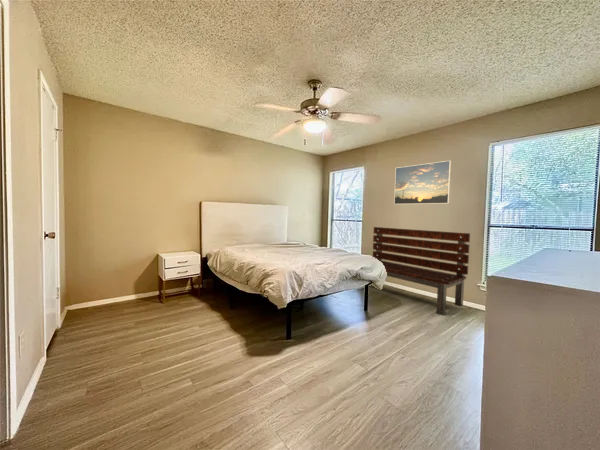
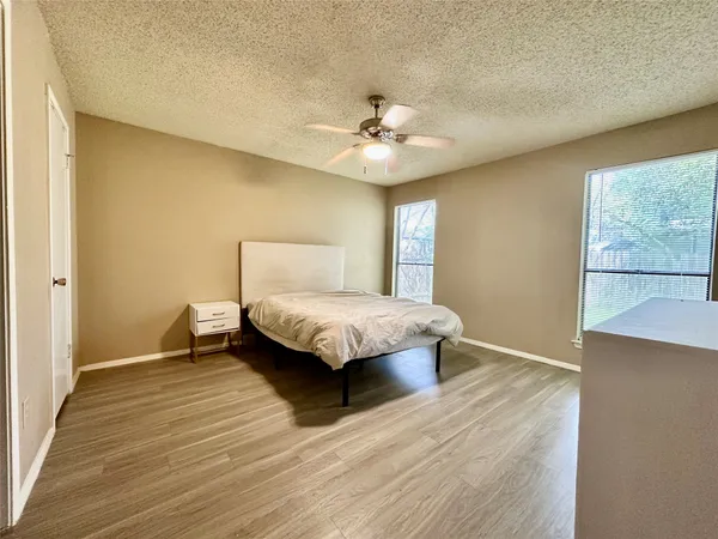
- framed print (420, 184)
- bench (404, 262)
